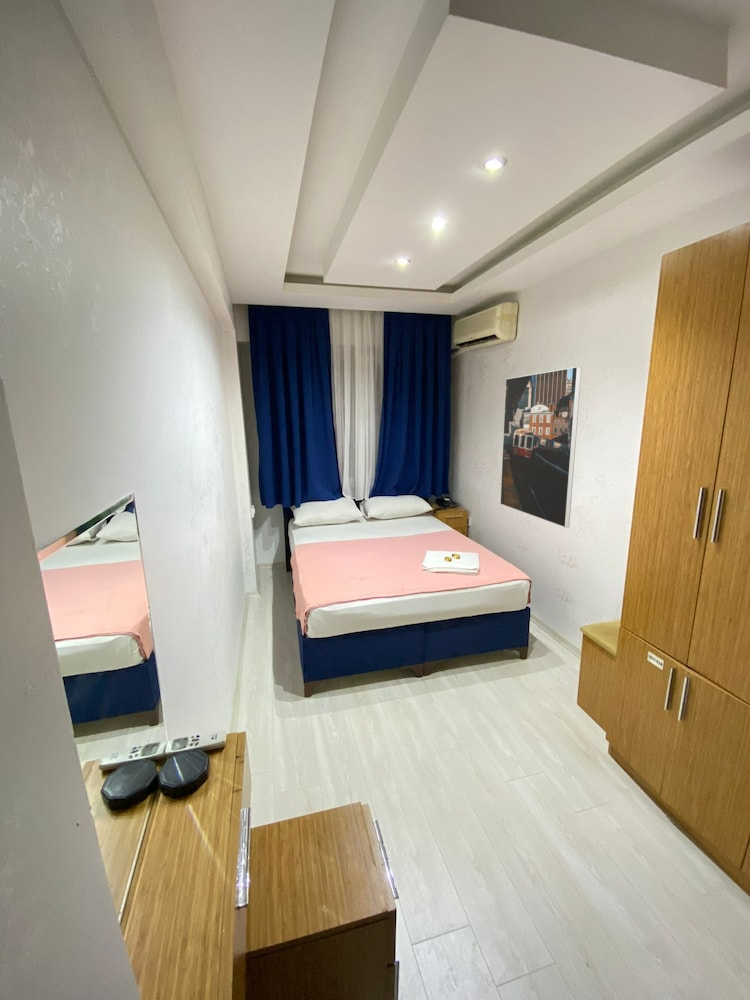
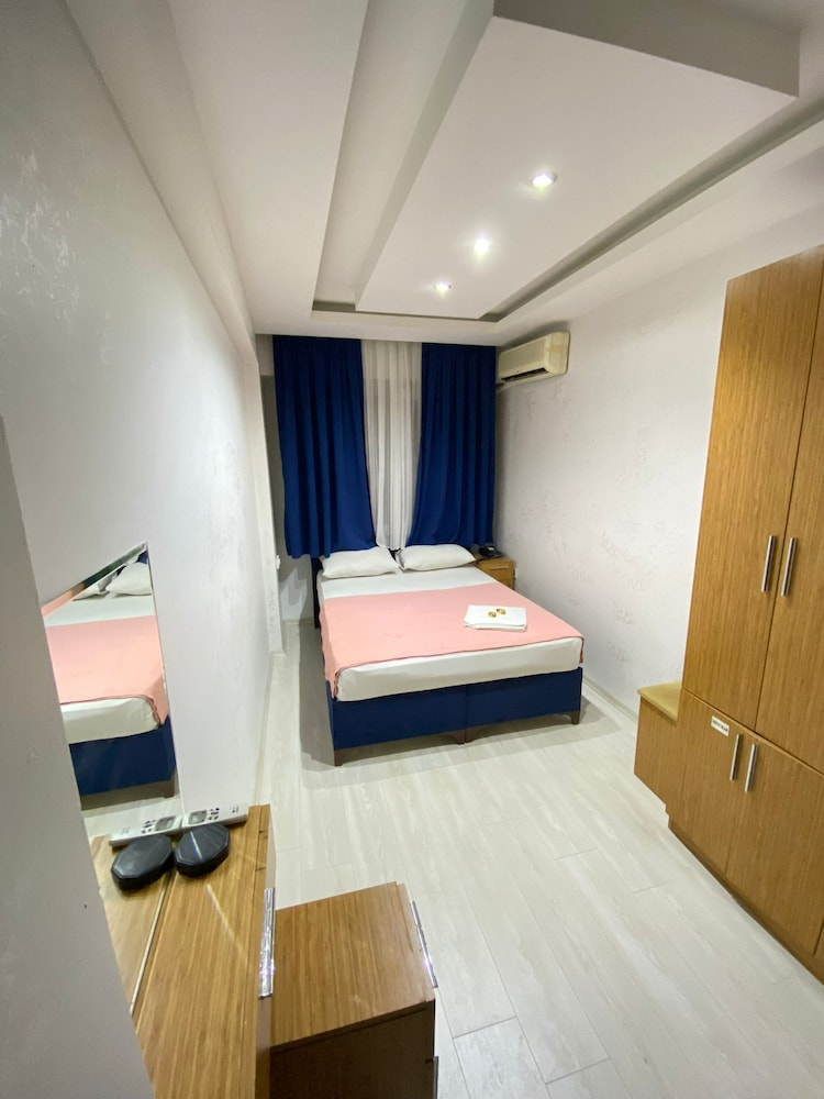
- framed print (534, 446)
